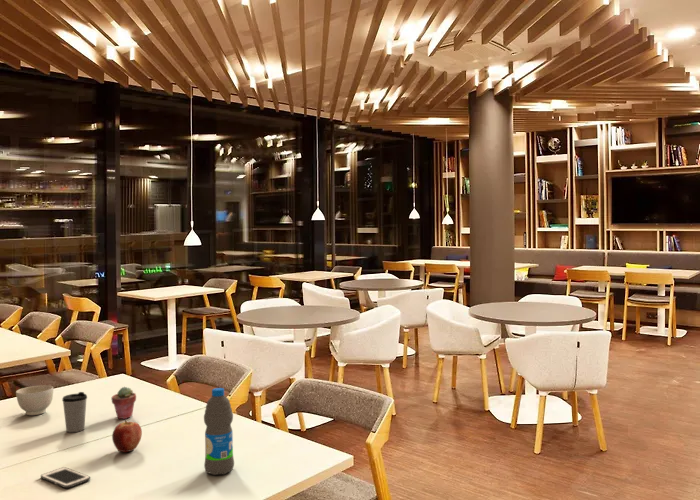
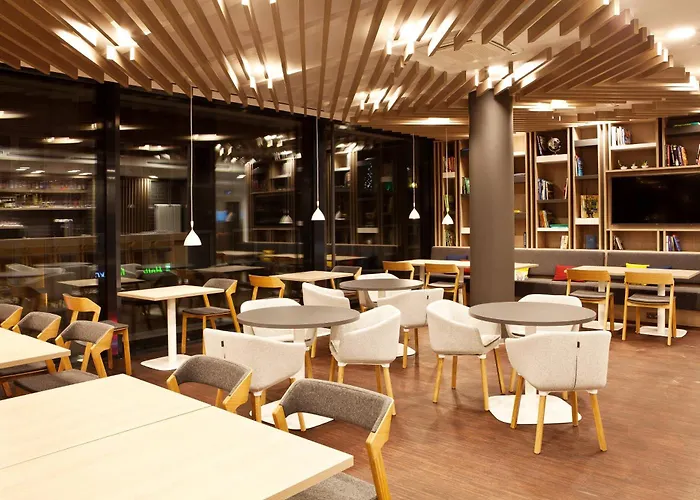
- cell phone (65, 477)
- water bottle (218, 429)
- apple (127, 435)
- coffee cup (75, 412)
- bowl (35, 401)
- potted succulent (124, 401)
